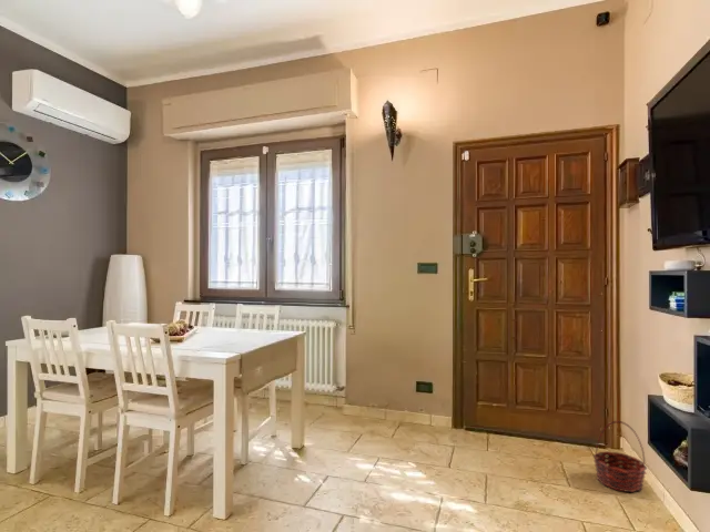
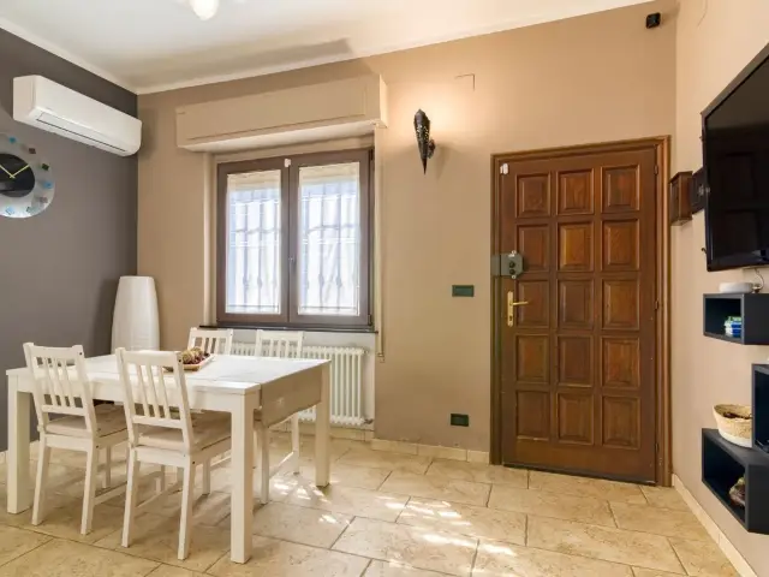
- basket (618, 452)
